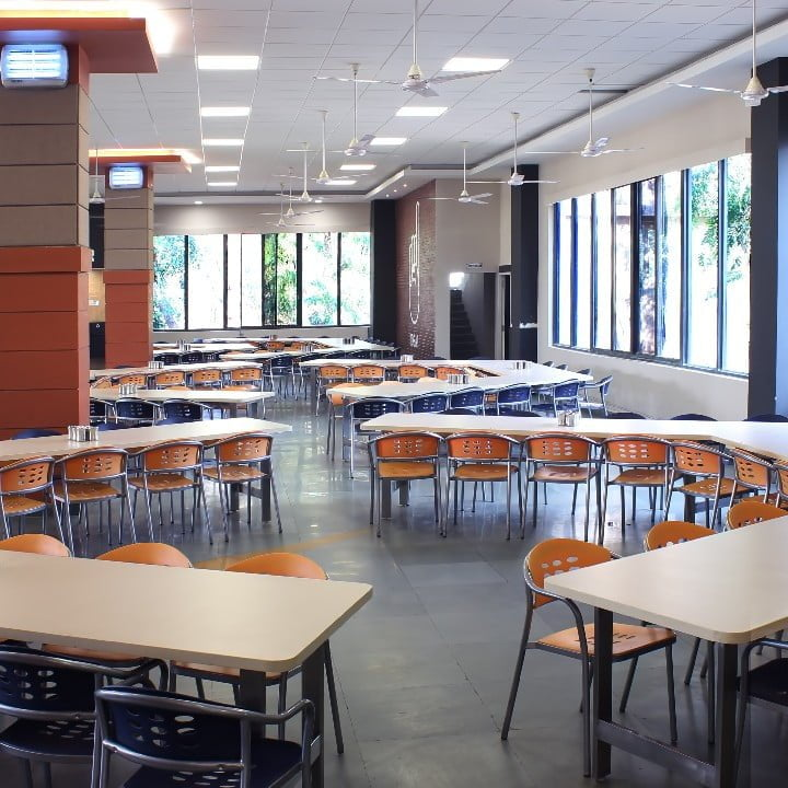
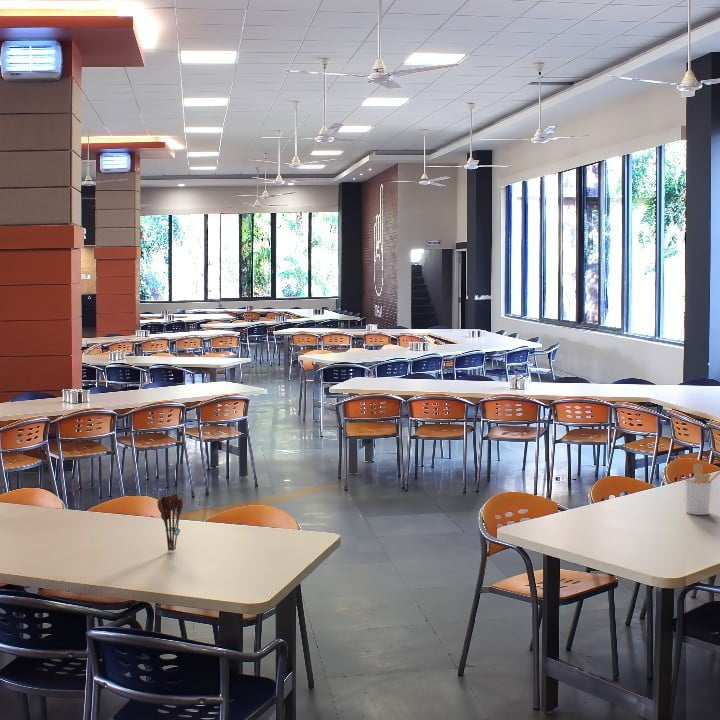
+ utensil holder (170, 521)
+ utensil holder (704, 489)
